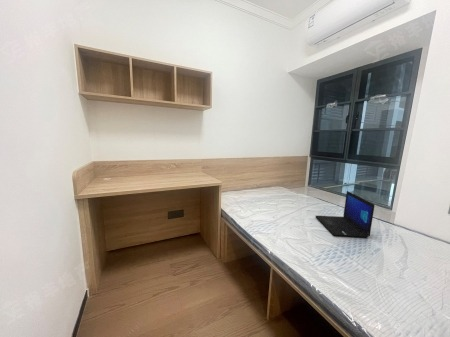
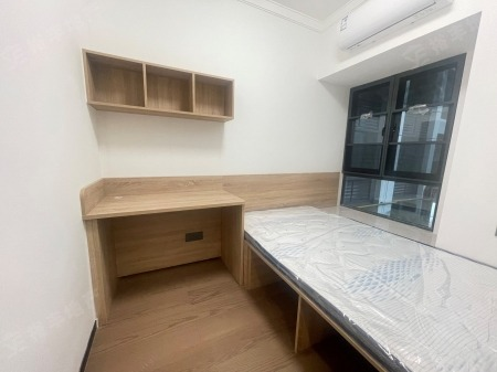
- laptop (344, 211)
